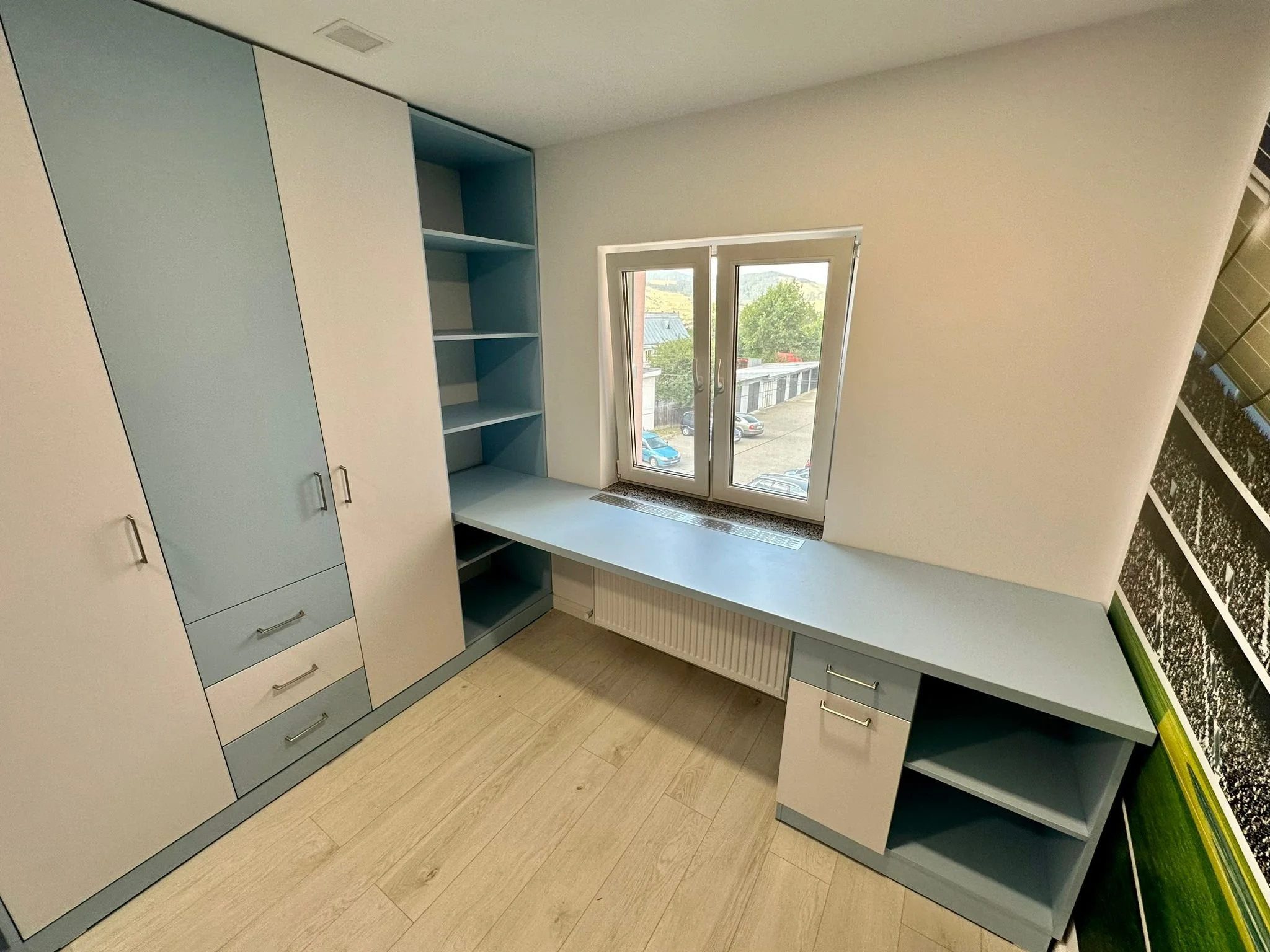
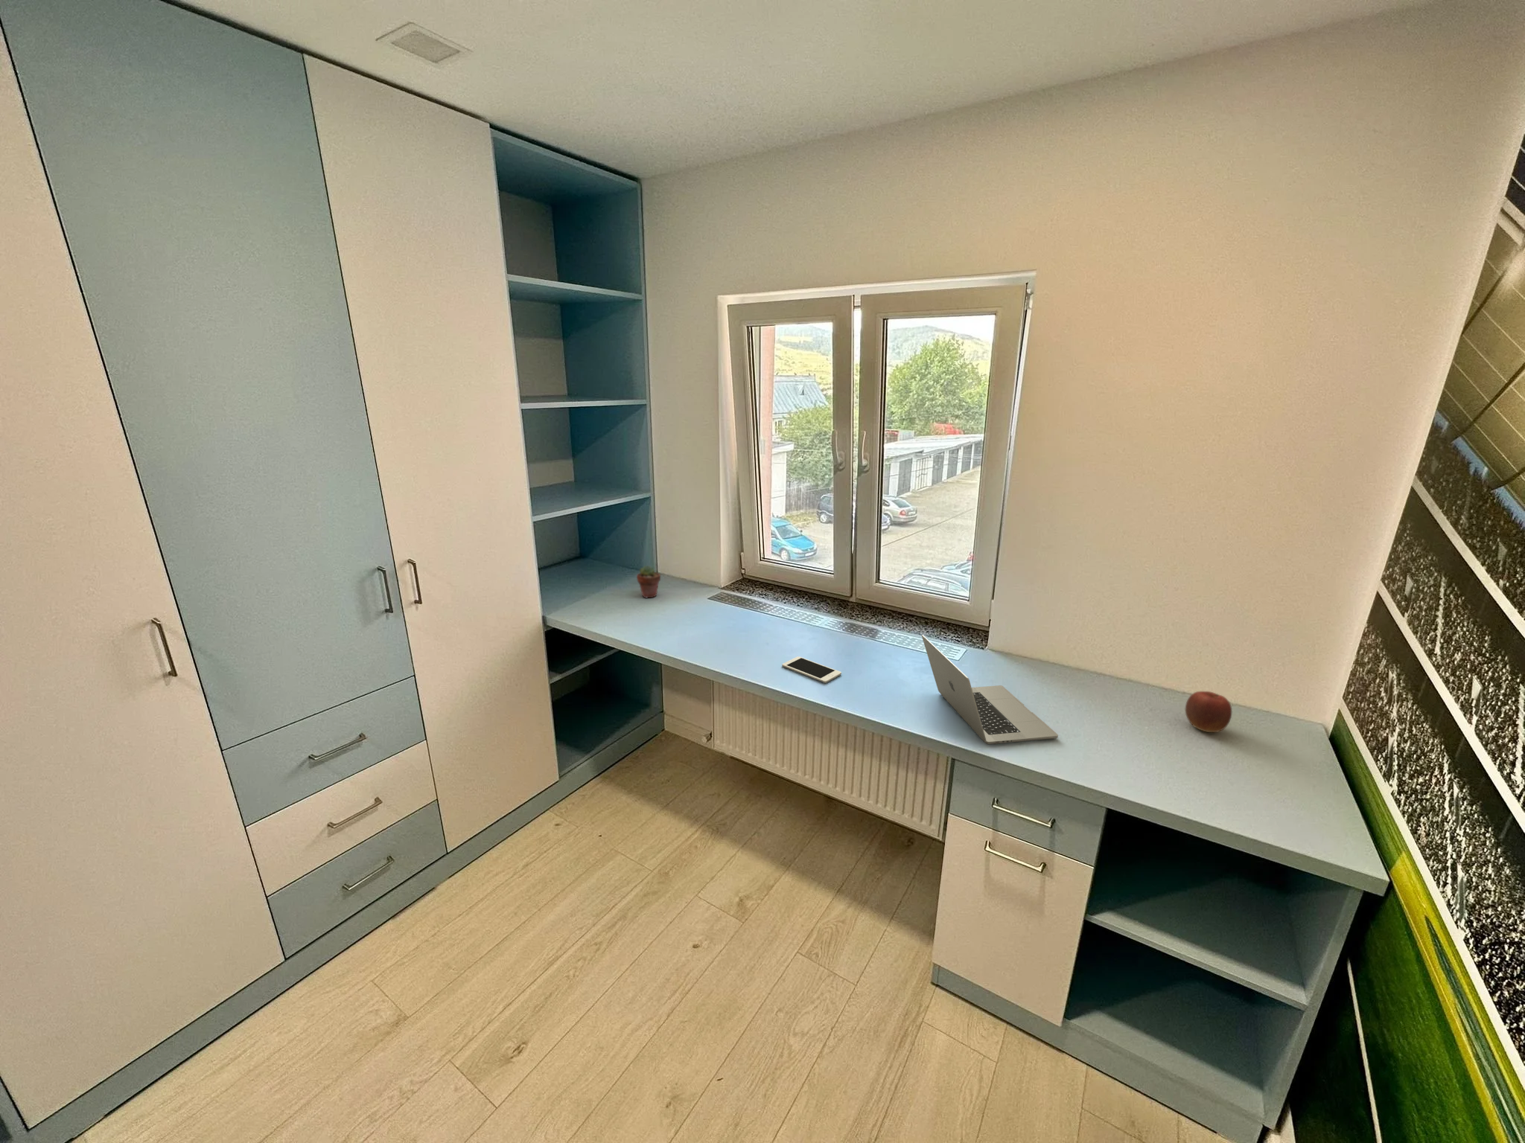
+ potted succulent (648, 580)
+ cell phone (811, 669)
+ apple (1208, 710)
+ laptop (986, 686)
